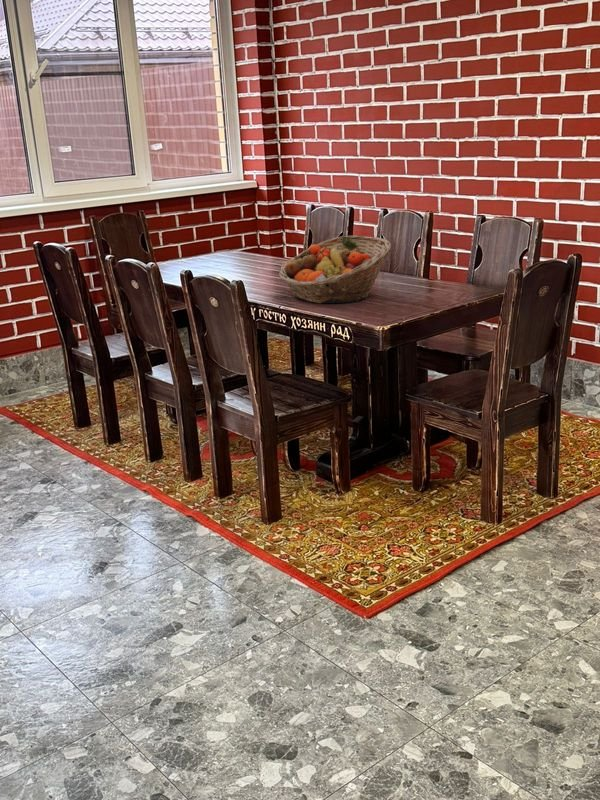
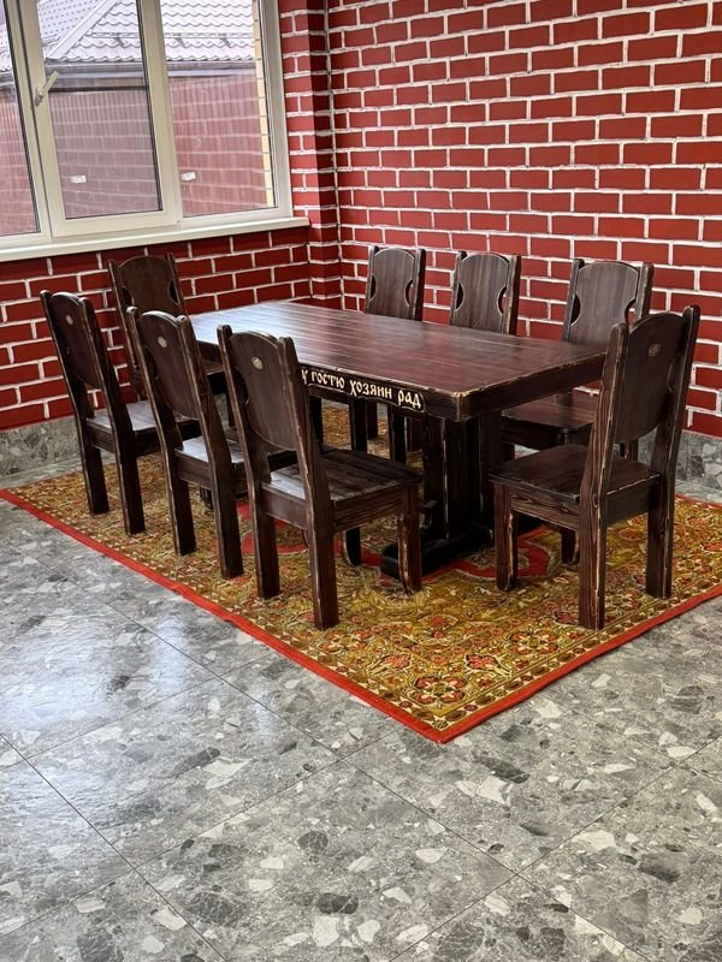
- fruit basket (334, 268)
